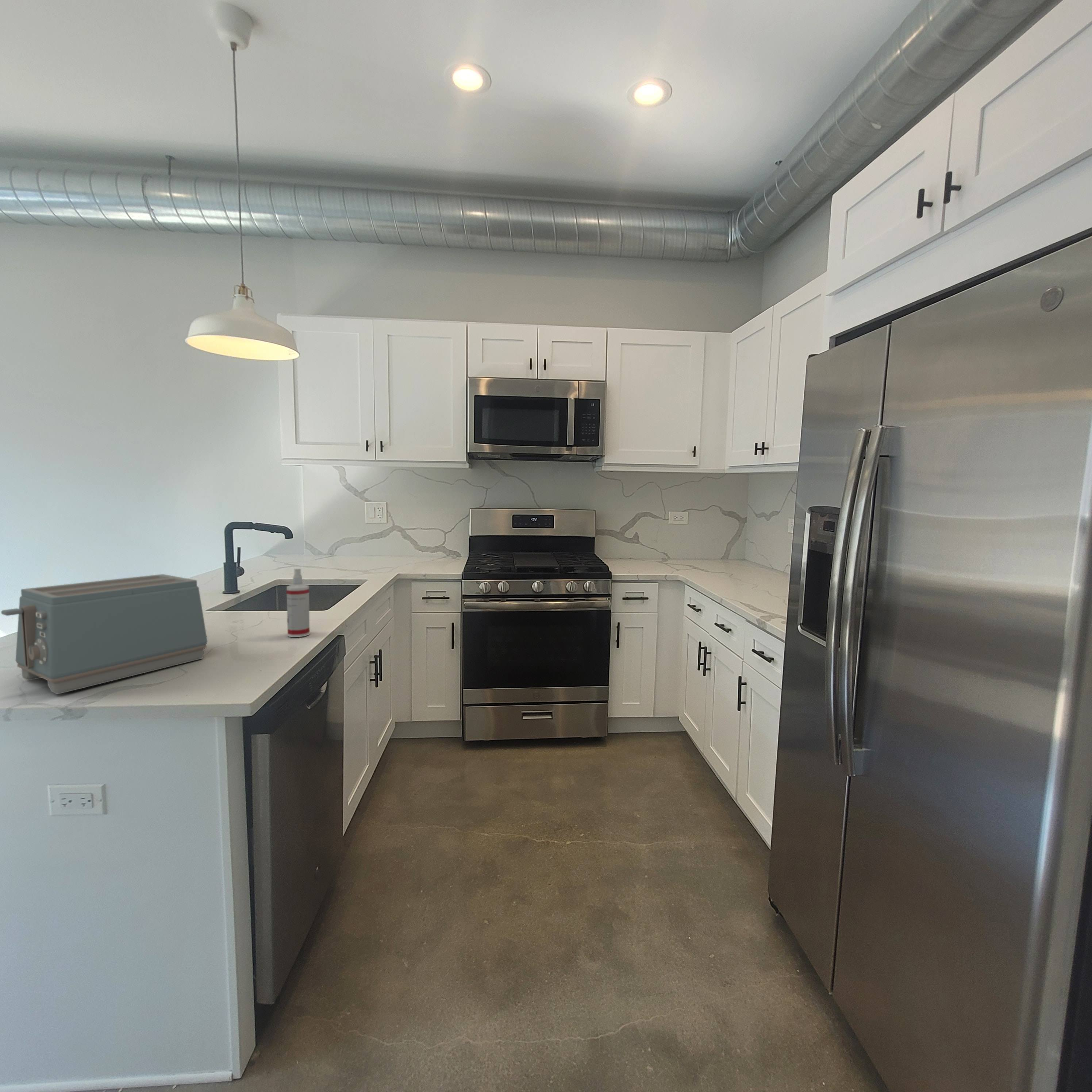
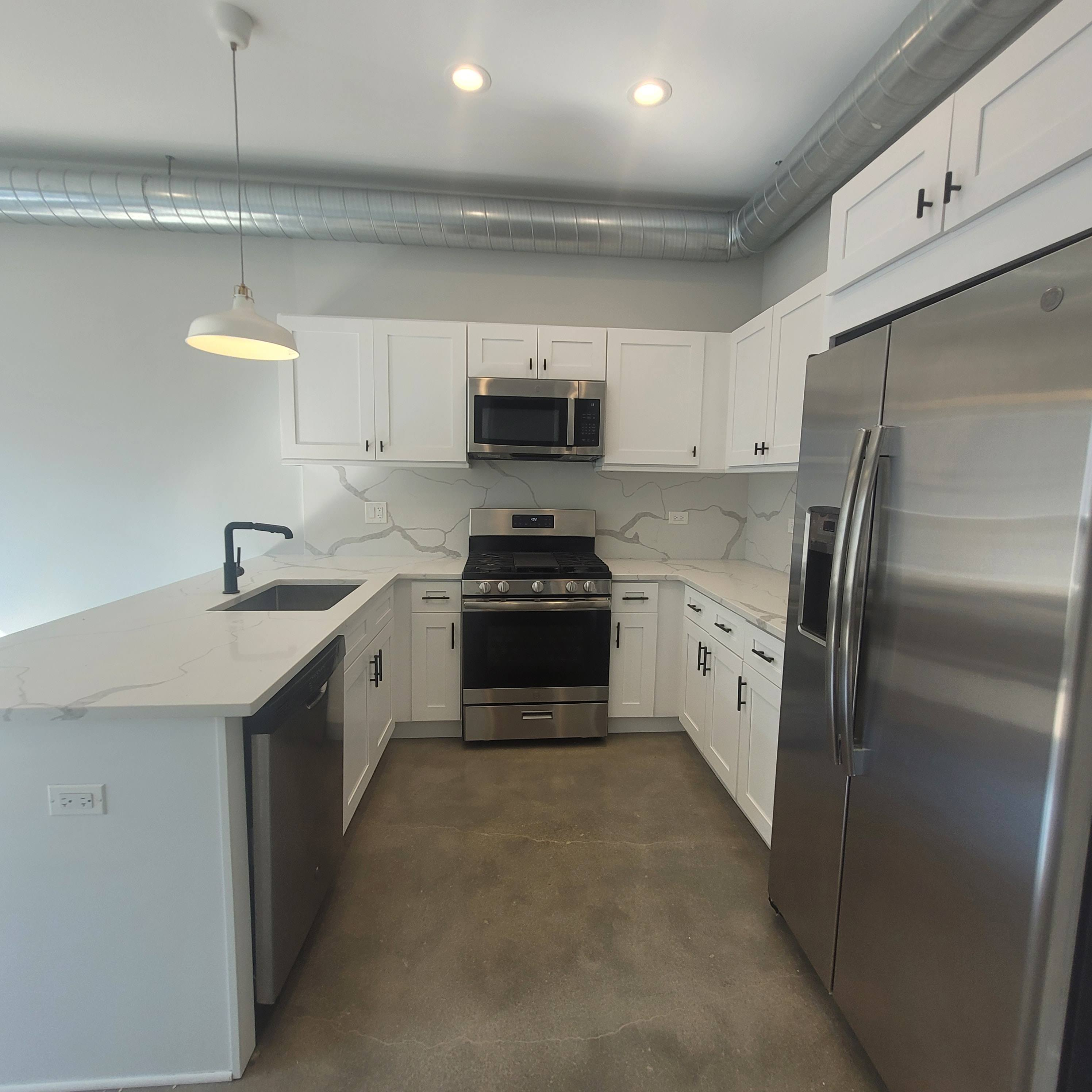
- toaster (107, 628)
- spray bottle (298, 601)
